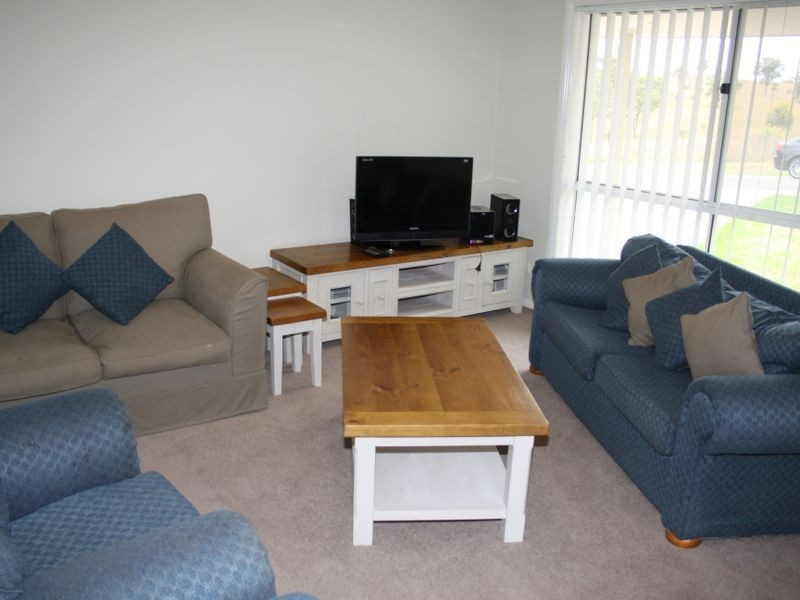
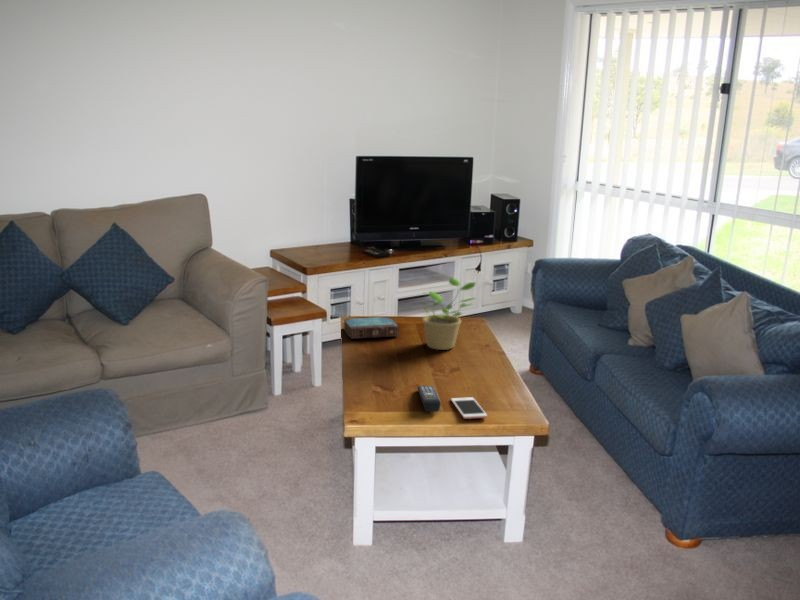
+ book (370, 327)
+ remote control (428, 396)
+ potted plant (444, 315)
+ cell phone (468, 407)
